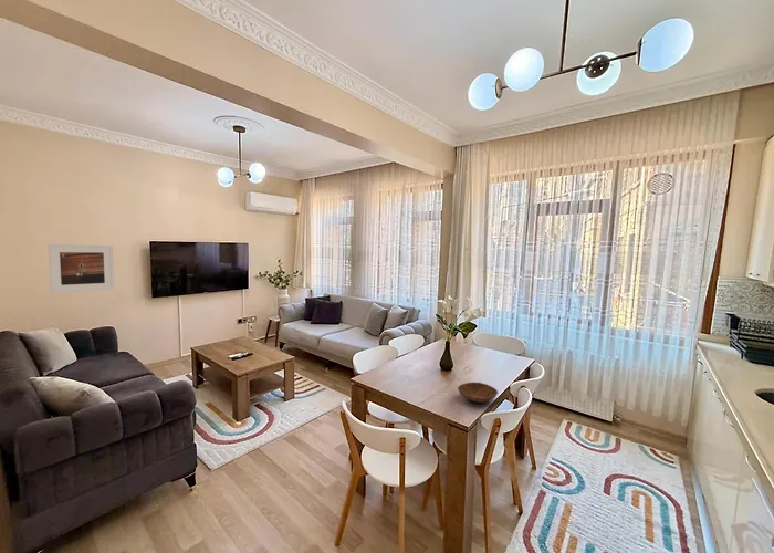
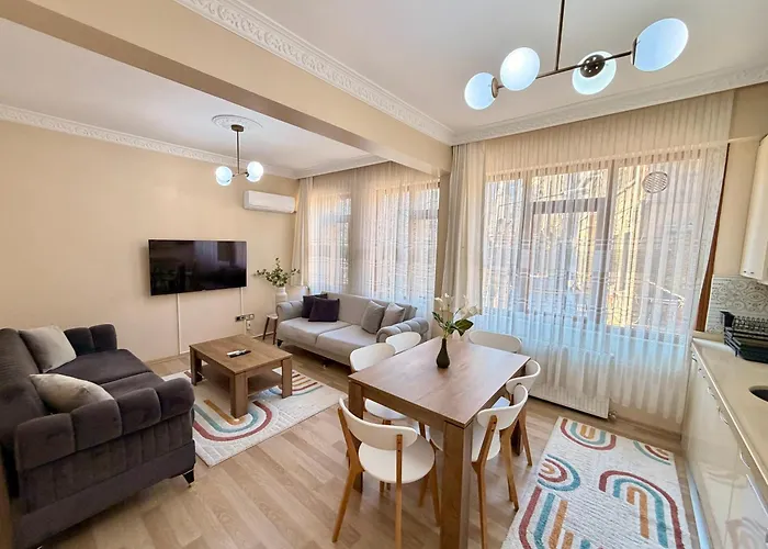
- bowl (477, 394)
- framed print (83, 268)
